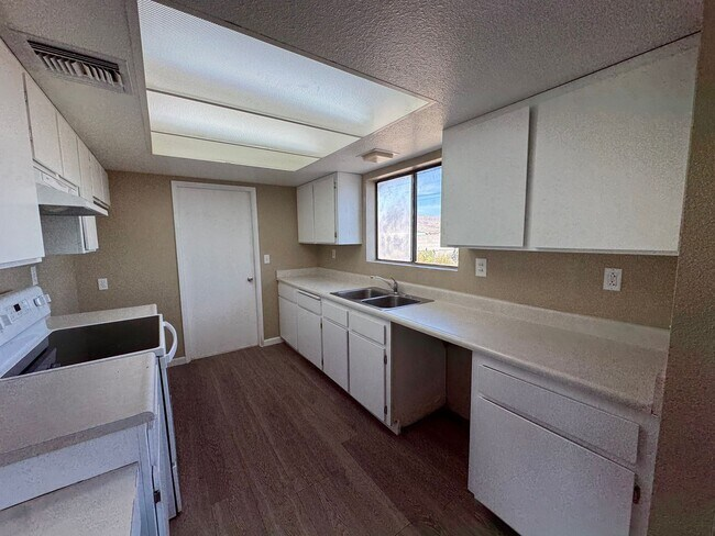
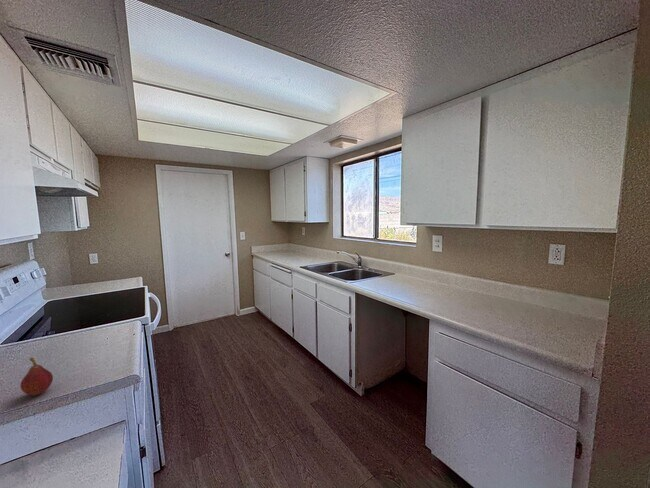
+ fruit (36, 374)
